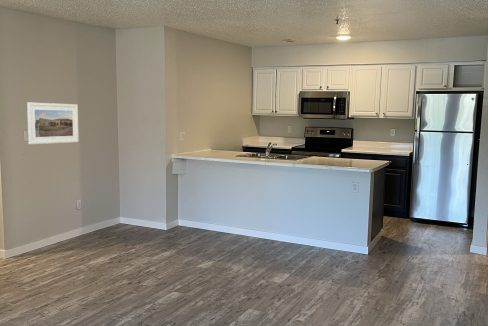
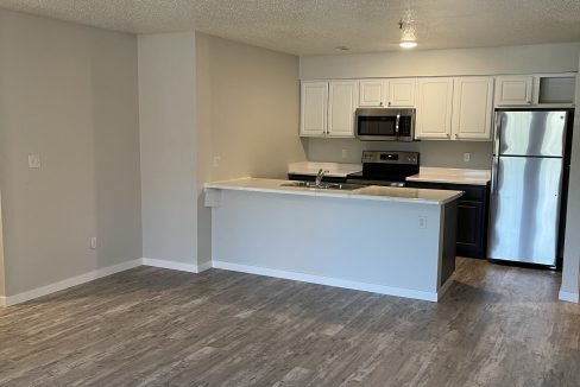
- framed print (54, 123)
